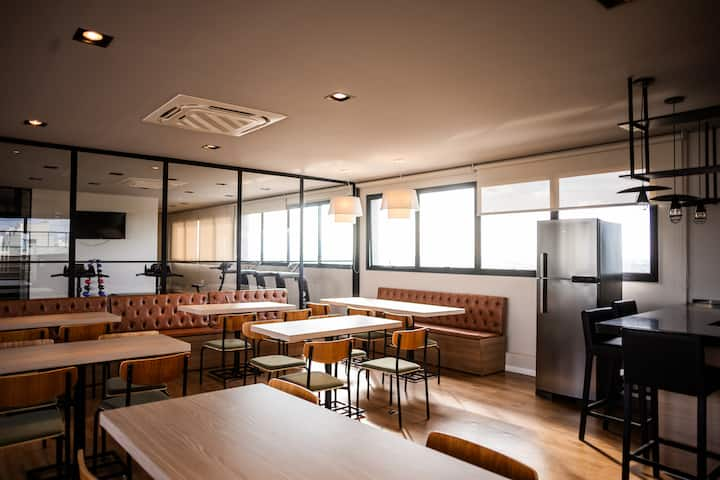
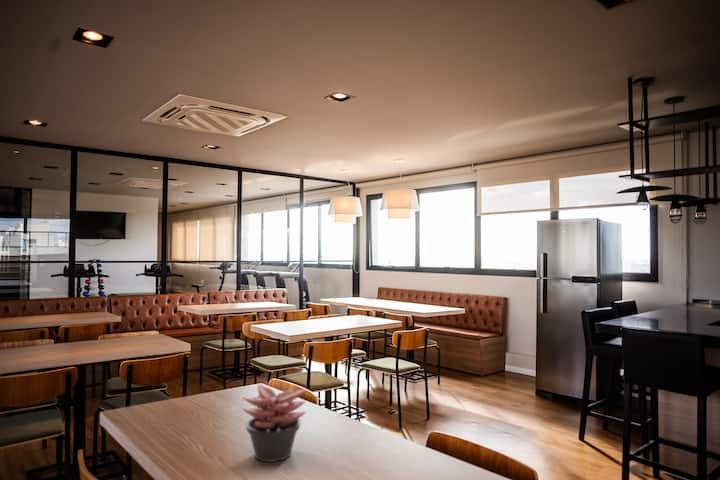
+ succulent plant (273, 422)
